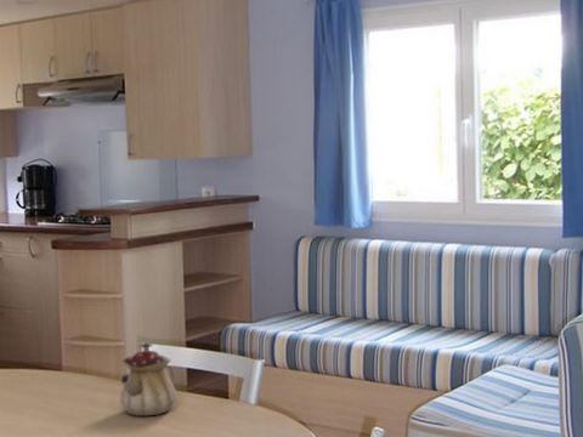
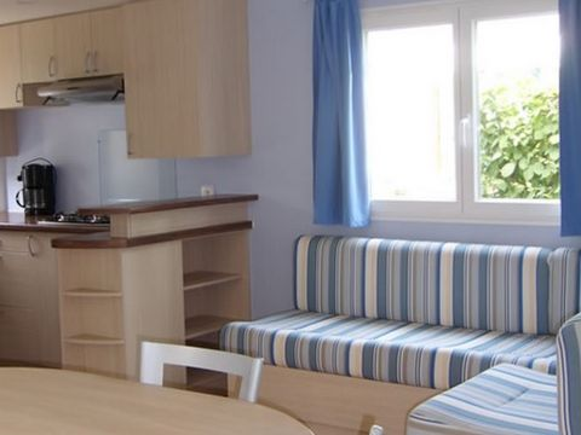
- teapot (149, 375)
